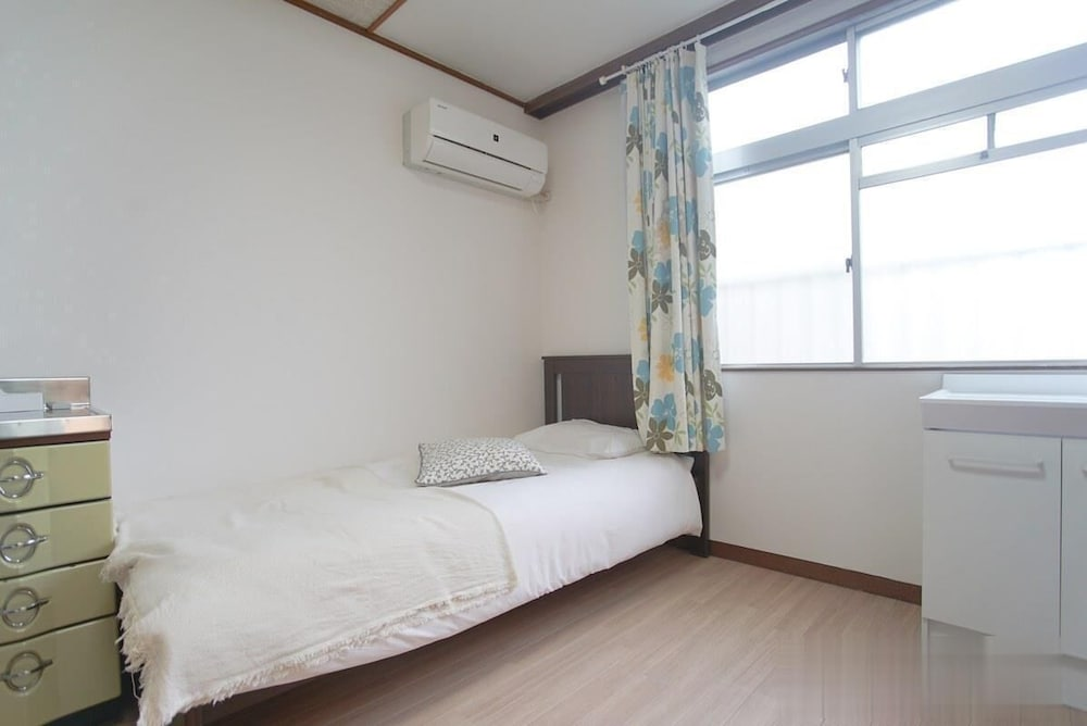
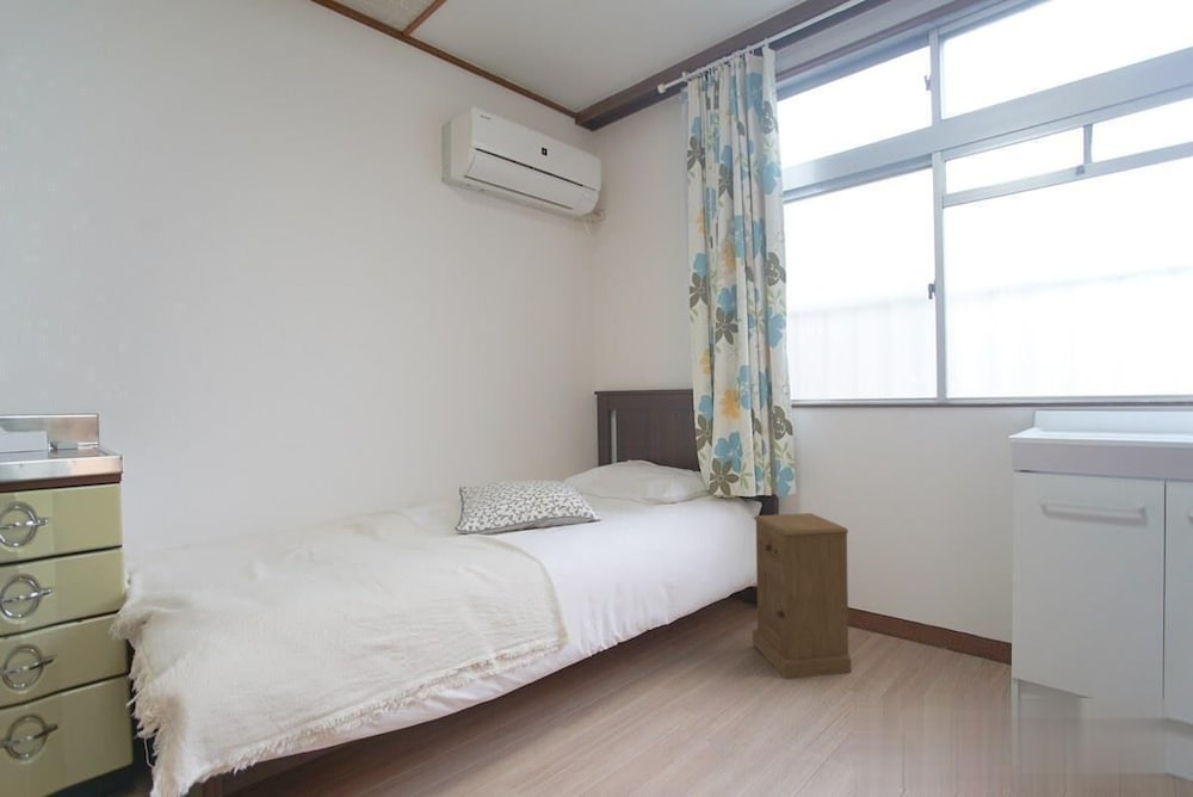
+ nightstand (797, 589)
